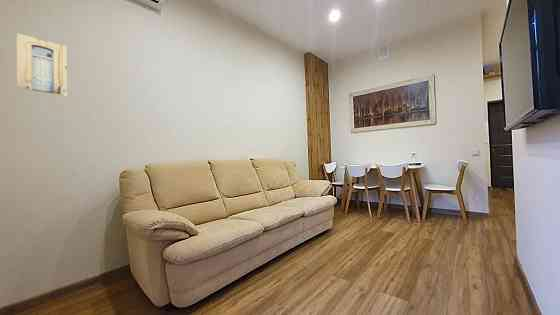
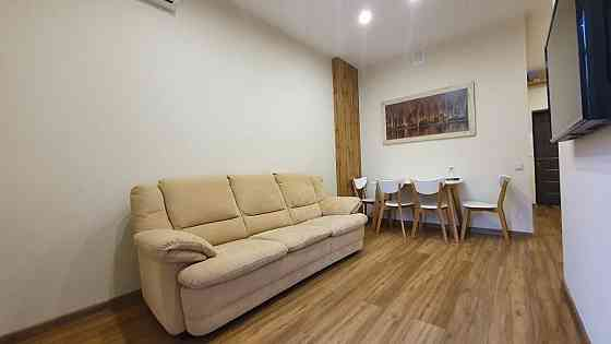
- wall art (43, 66)
